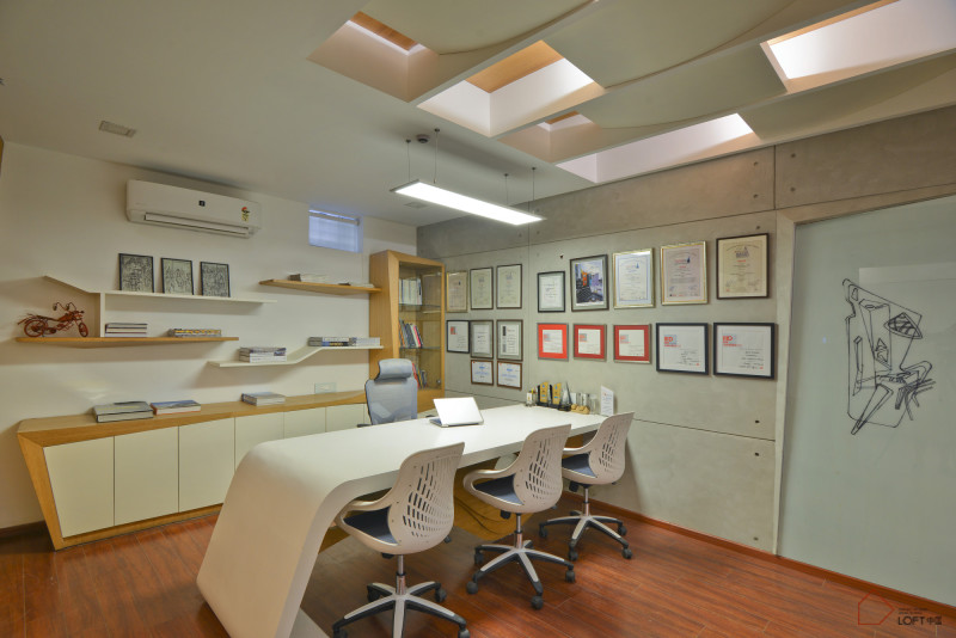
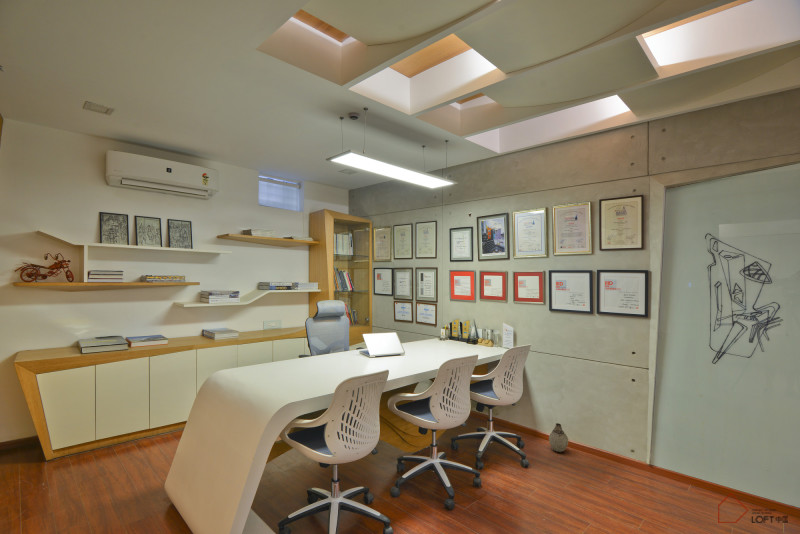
+ vase (558, 437)
